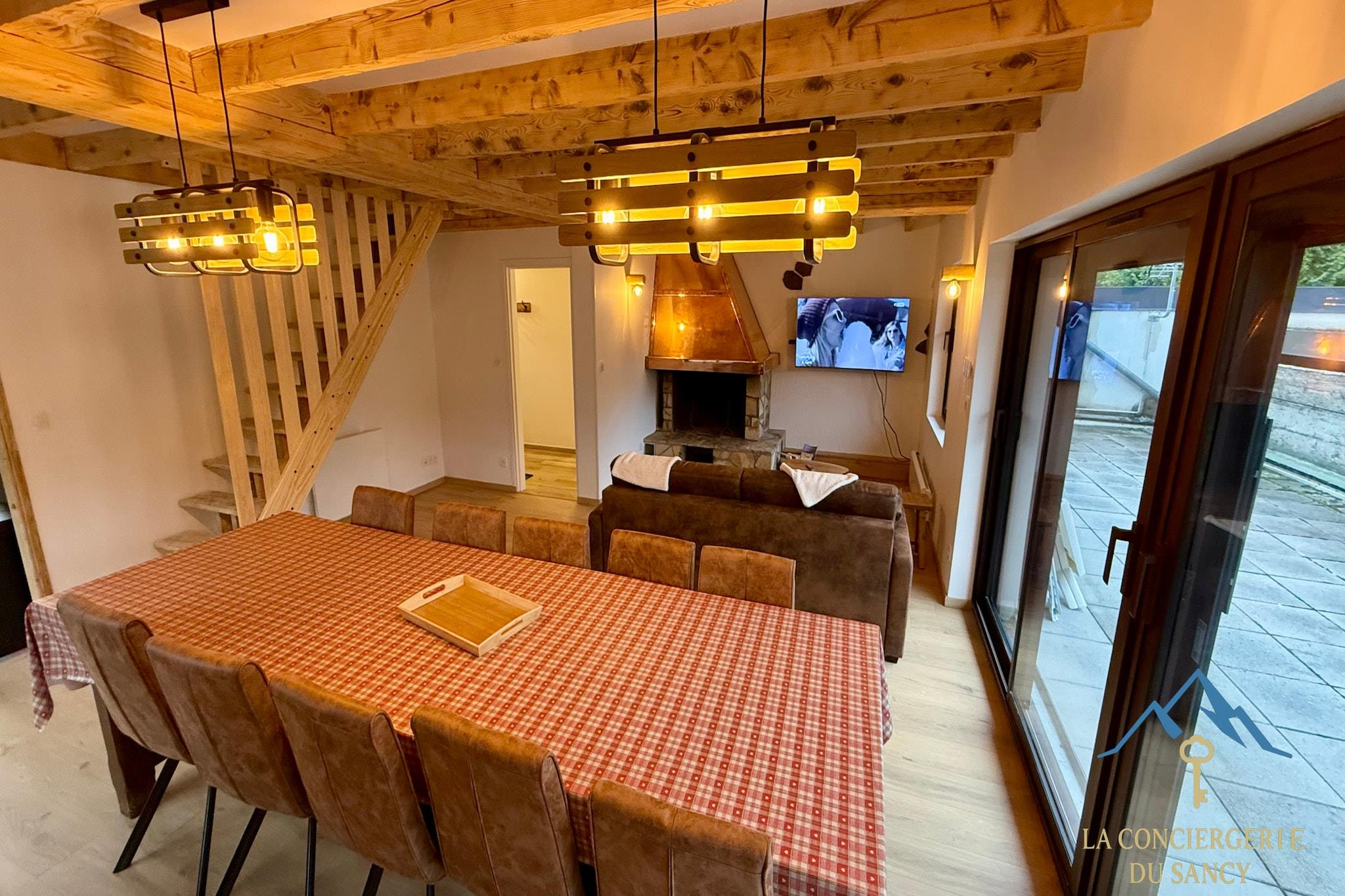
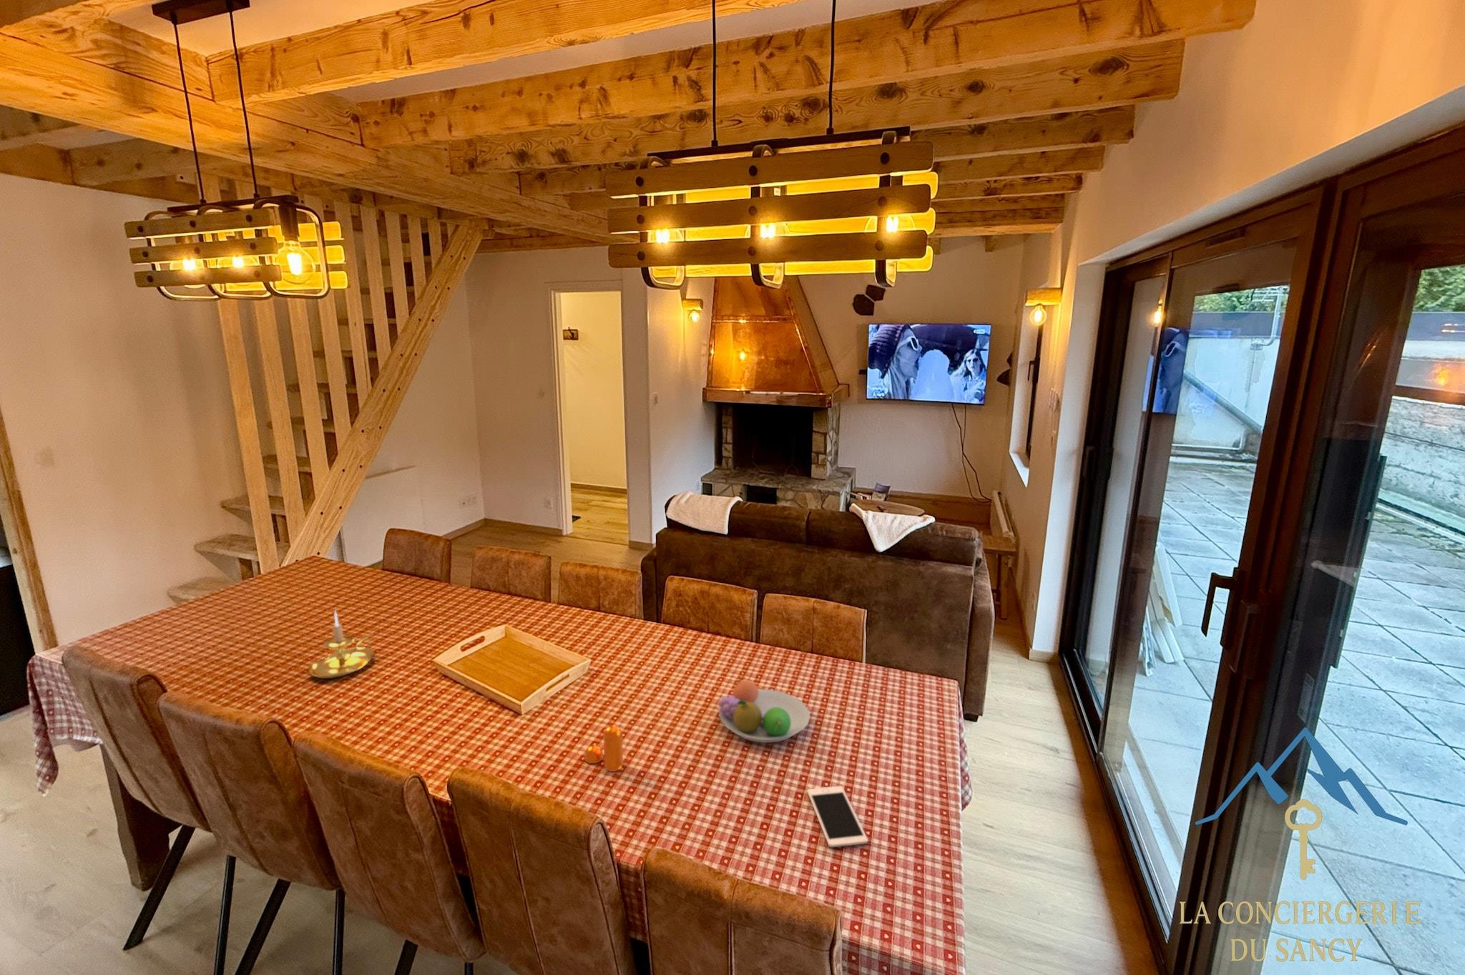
+ cell phone (835, 814)
+ pepper shaker (603, 742)
+ fruit bowl (764, 706)
+ candle holder (343, 637)
